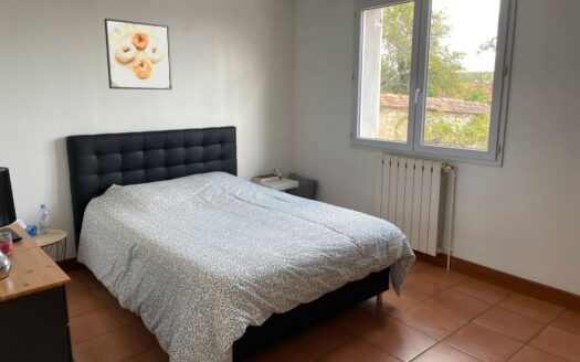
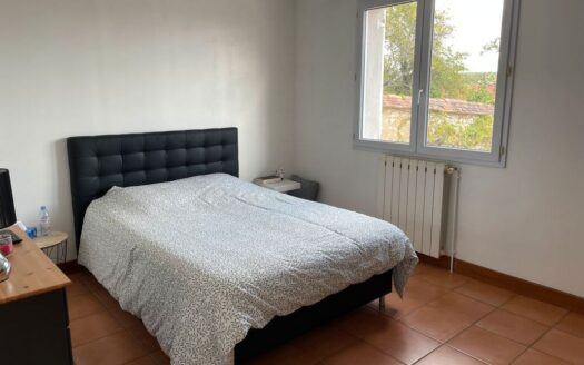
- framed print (139, 56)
